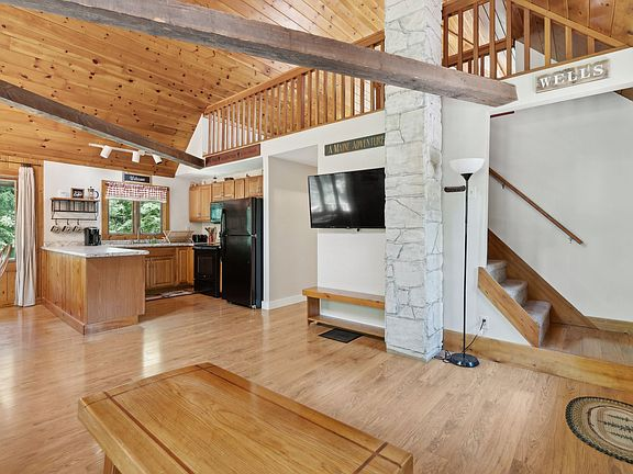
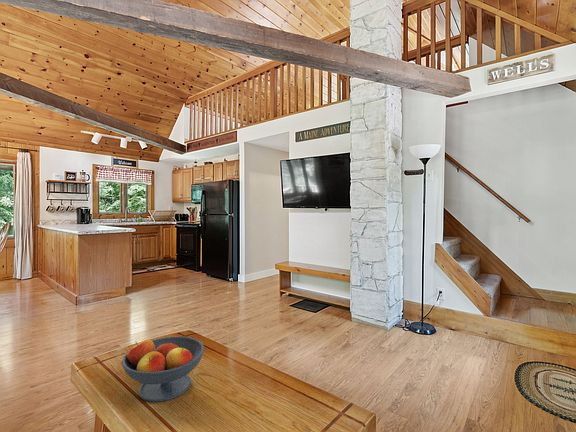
+ fruit bowl (165, 363)
